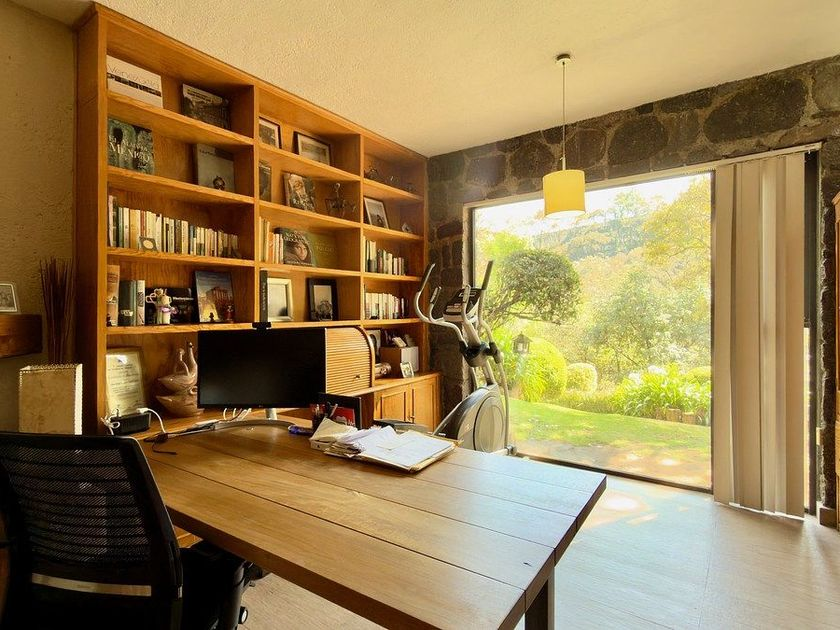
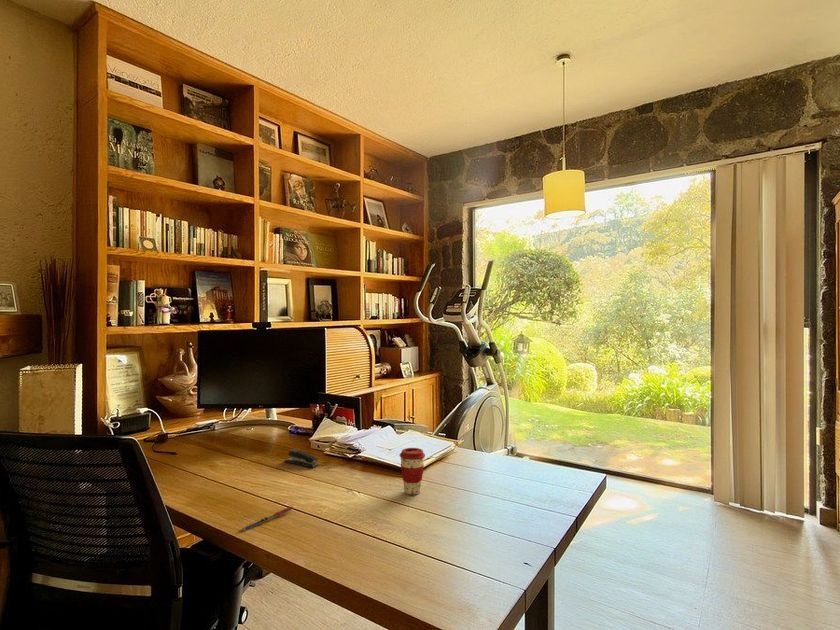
+ pen (267, 517)
+ coffee cup (412, 471)
+ stapler (301, 457)
